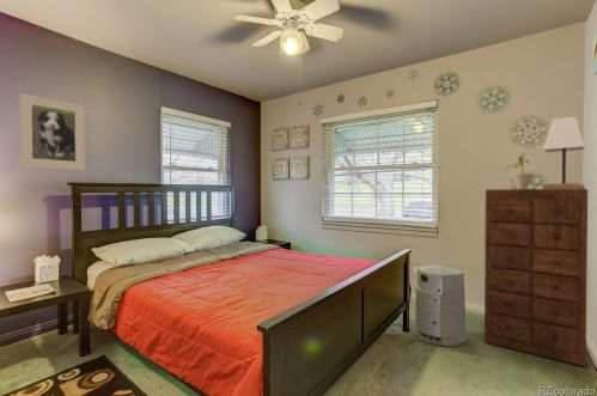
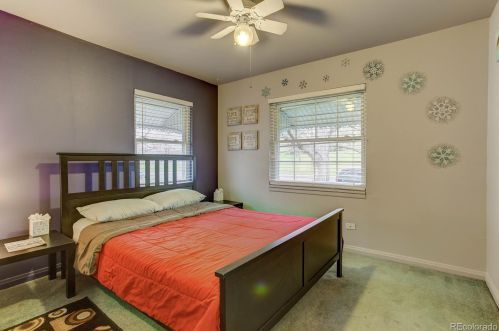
- potted plant (522, 170)
- air purifier (438, 303)
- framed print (54, 134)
- lamp (564, 153)
- dresser (531, 264)
